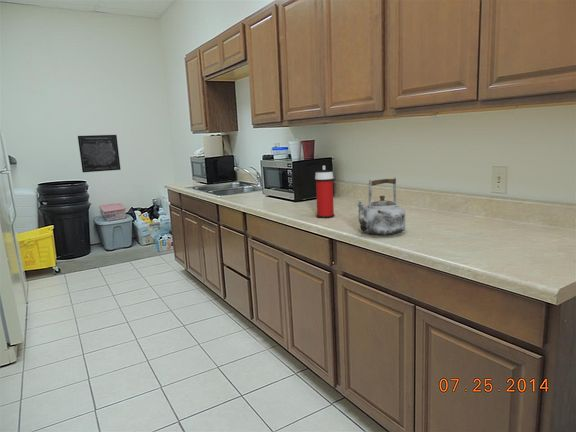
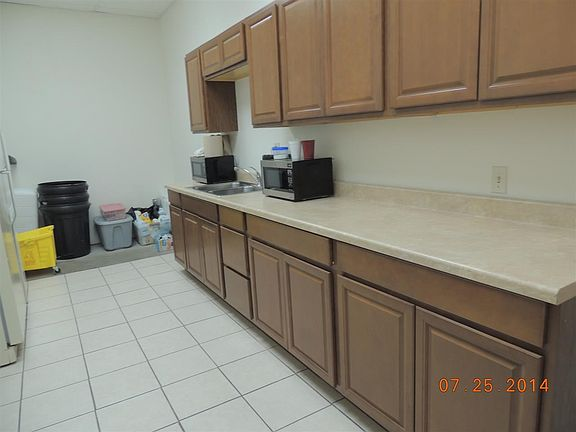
- spray can (324, 191)
- wall art (99, 153)
- kettle (378, 206)
